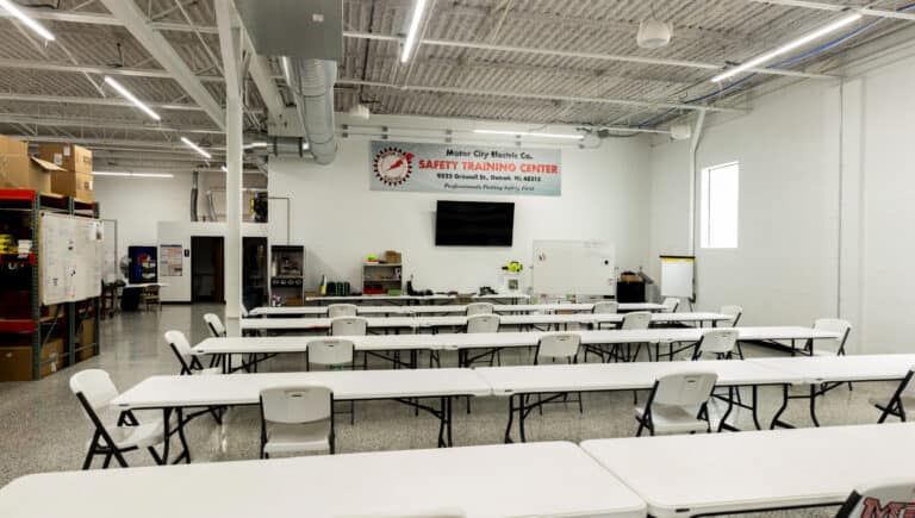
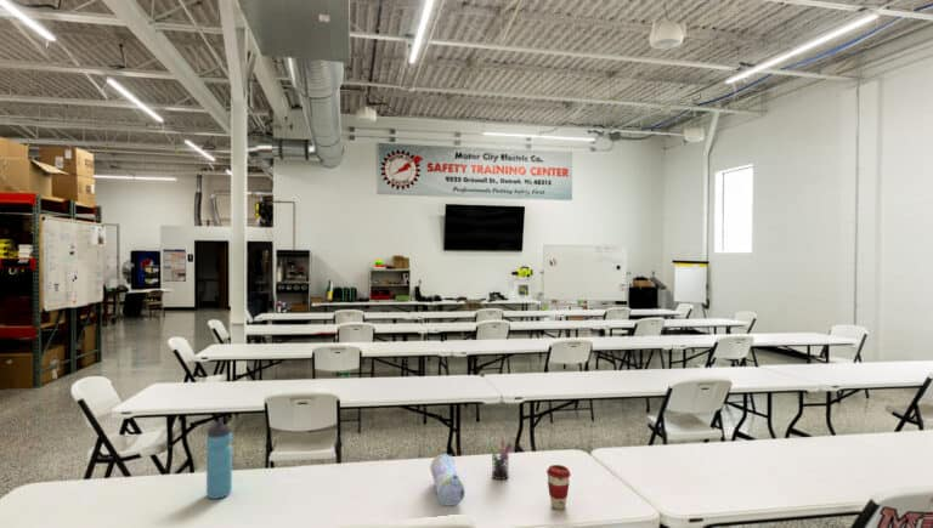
+ pen holder (499, 458)
+ pencil case (446, 478)
+ coffee cup (558, 487)
+ water bottle (219, 458)
